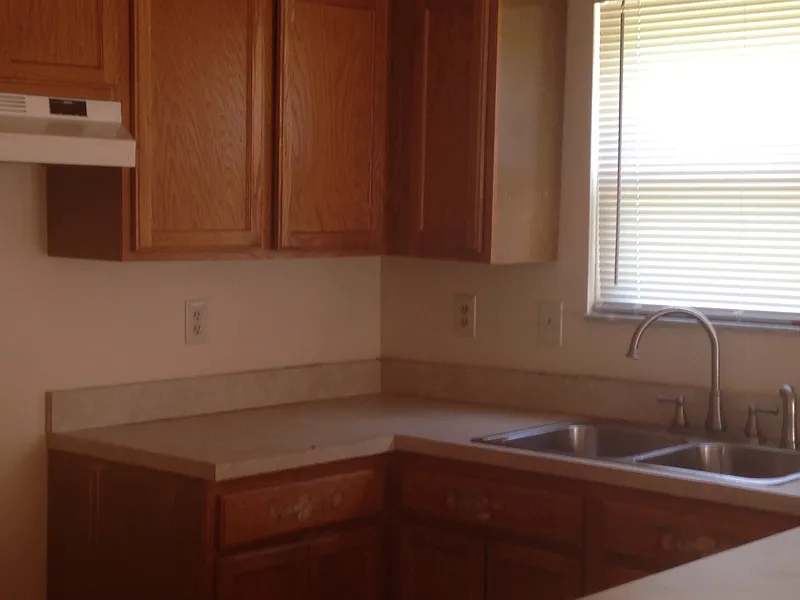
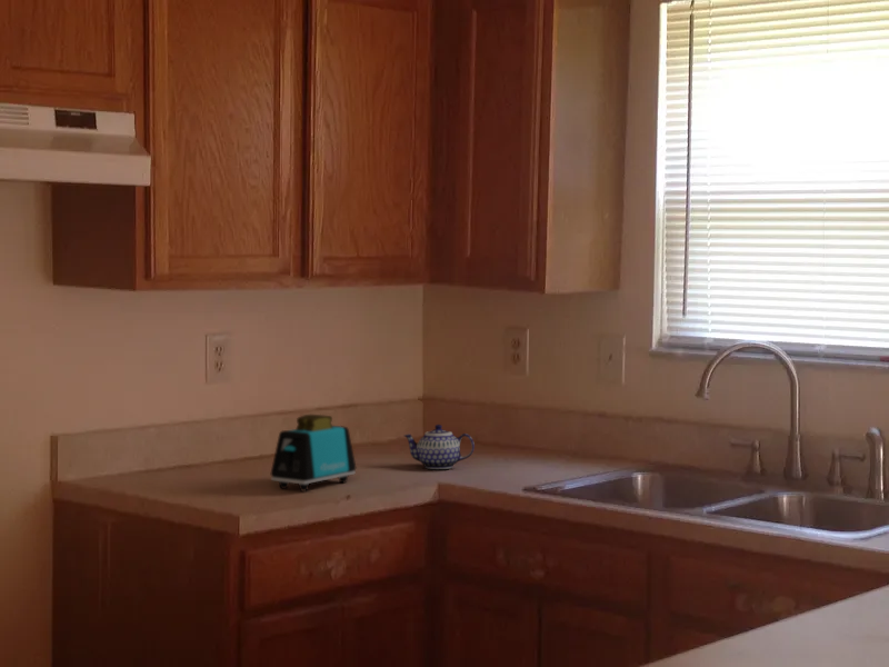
+ toaster (313, 449)
+ teapot (438, 446)
